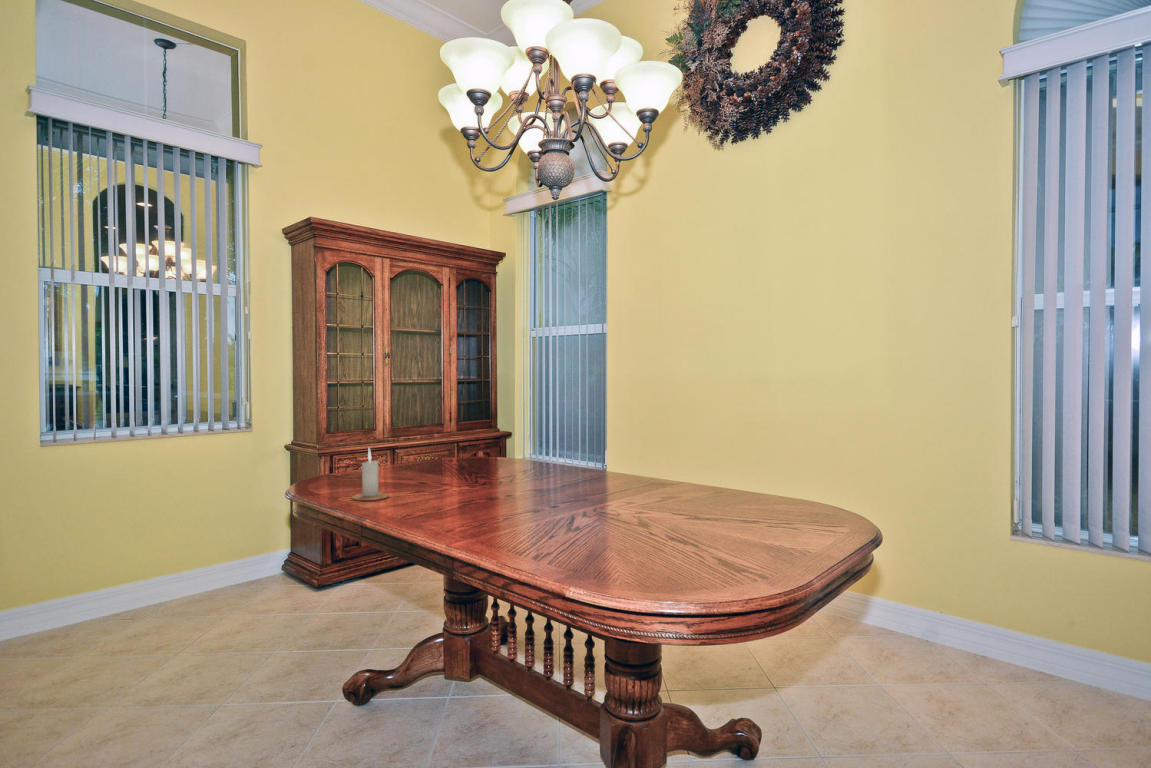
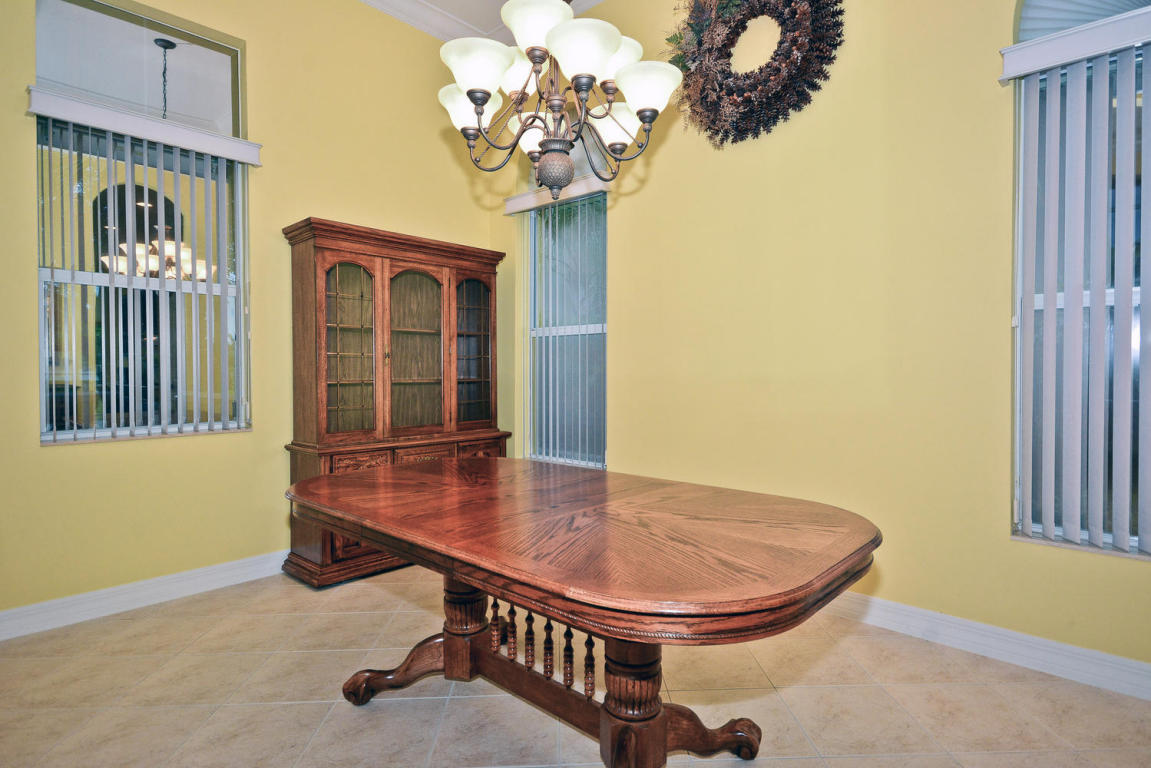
- candle (370, 471)
